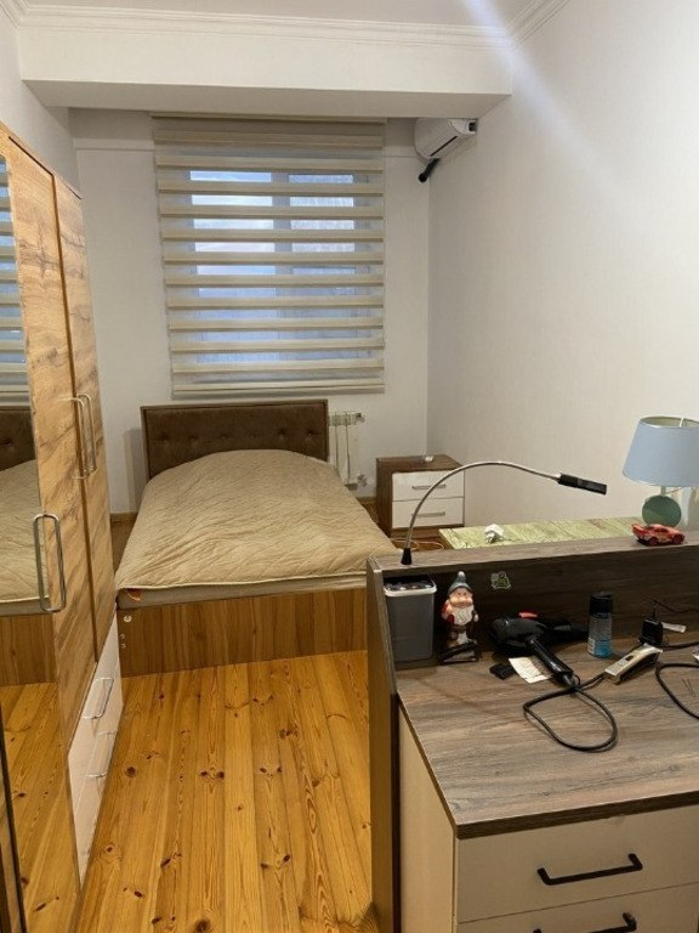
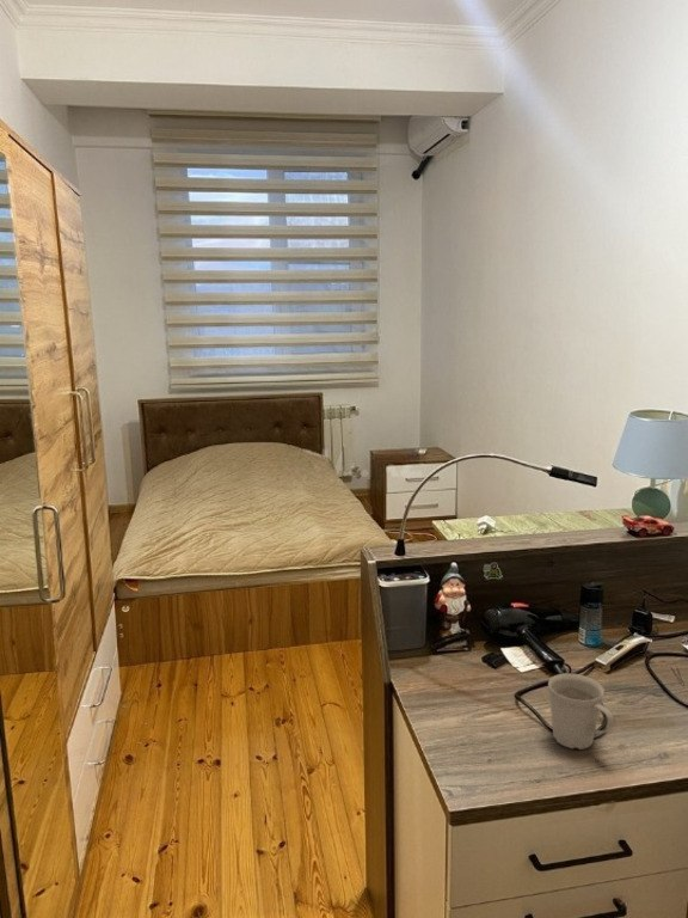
+ mug (580, 716)
